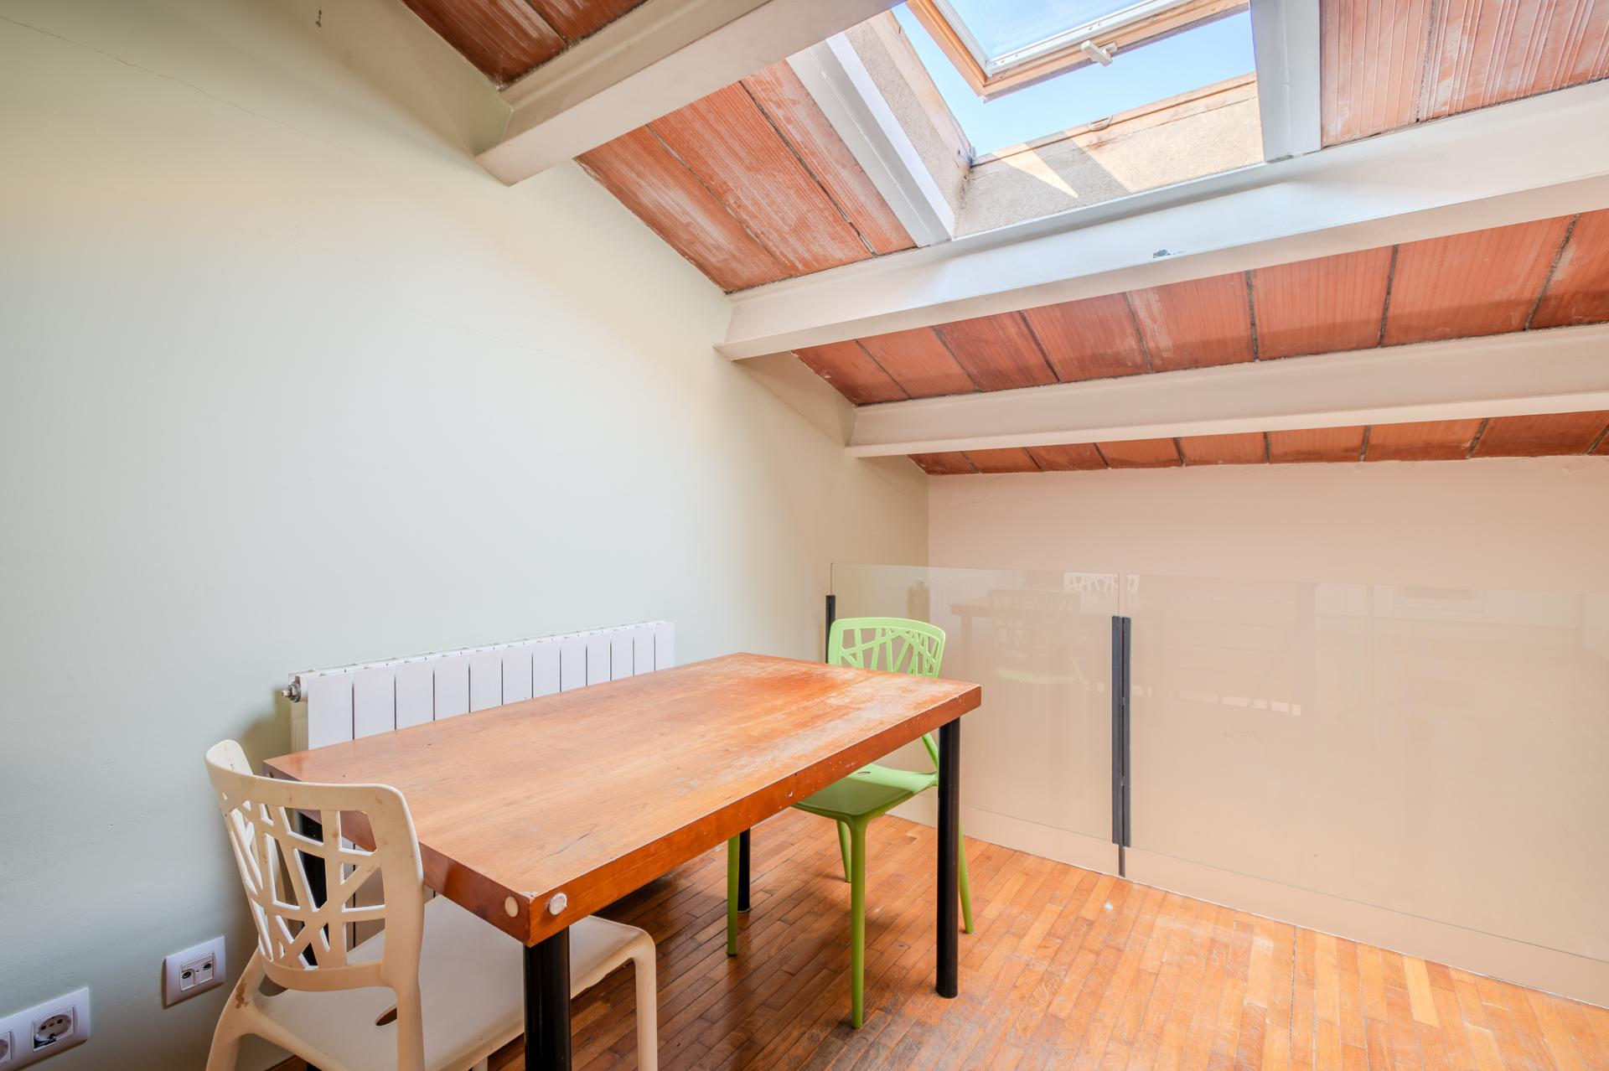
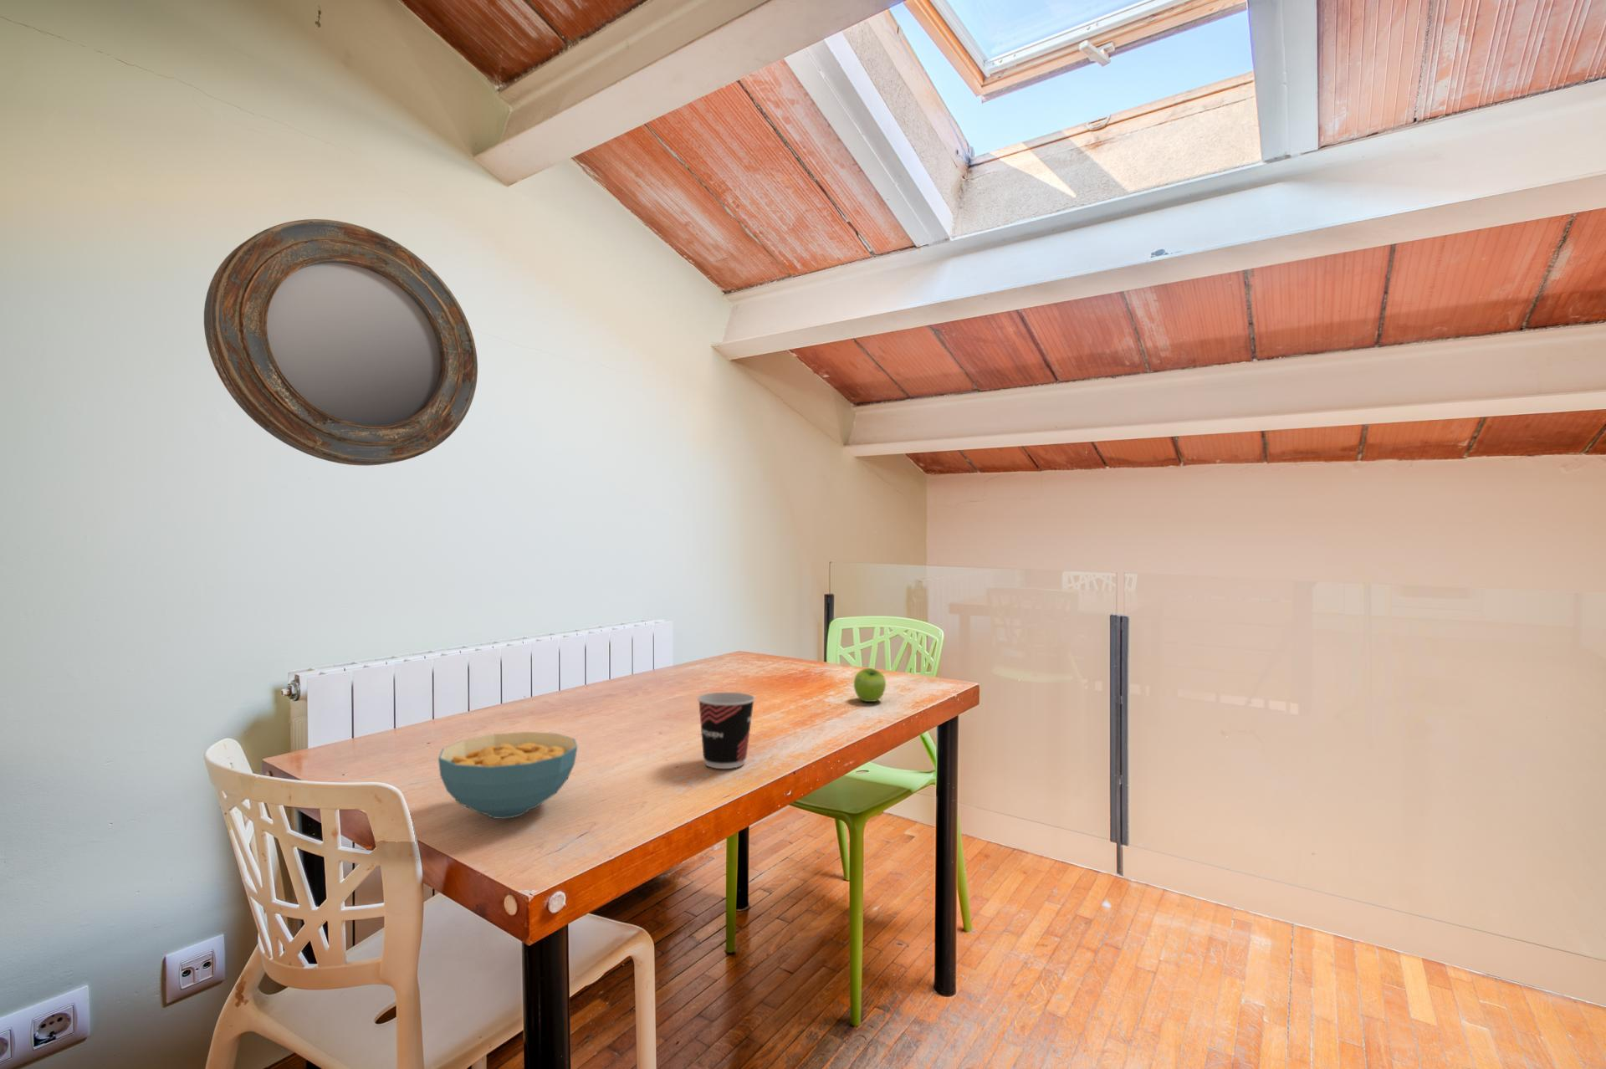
+ cereal bowl (508, 779)
+ fruit (869, 685)
+ home mirror (359, 346)
+ cup (725, 729)
